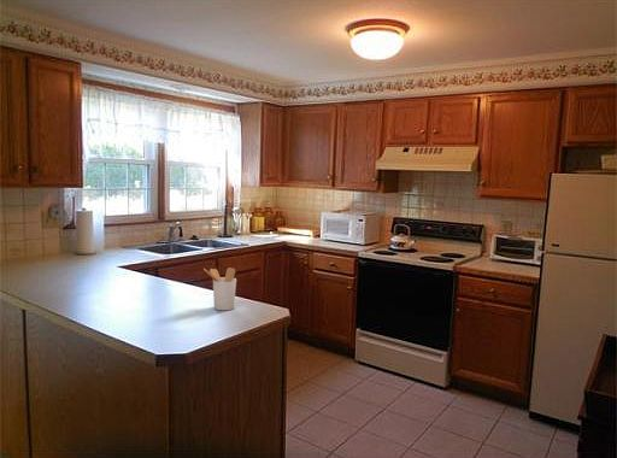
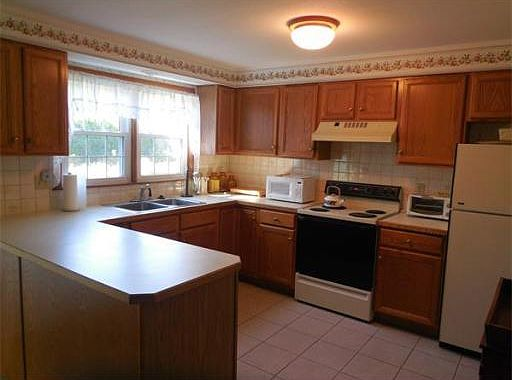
- utensil holder (218, 287)
